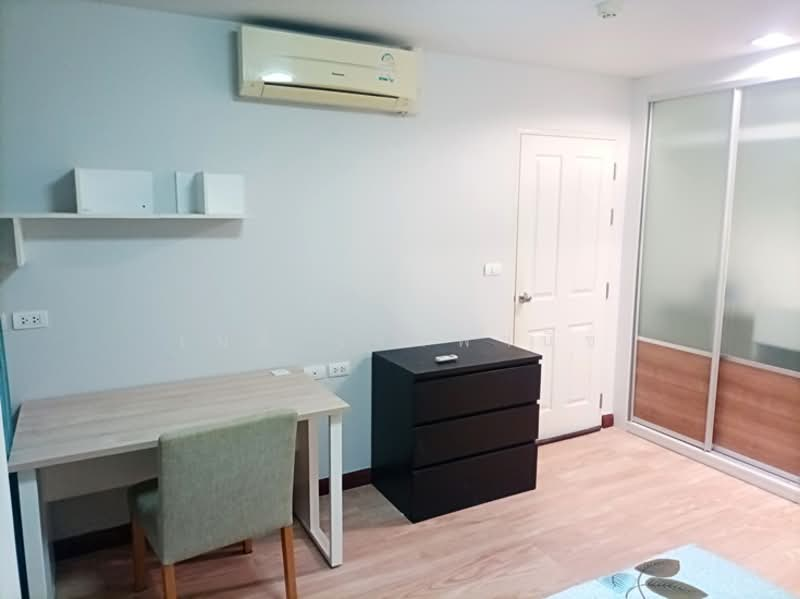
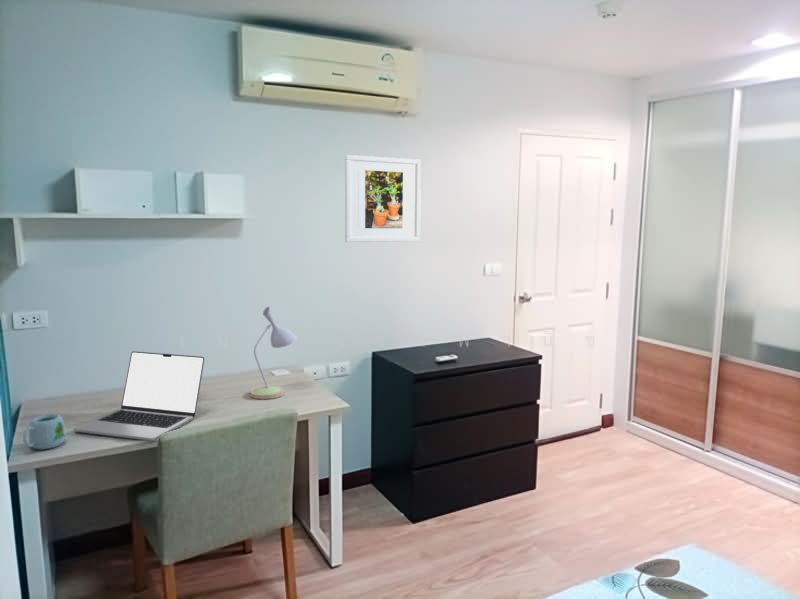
+ mug (42, 433)
+ laptop (141, 392)
+ desk lamp (274, 347)
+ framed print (383, 200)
